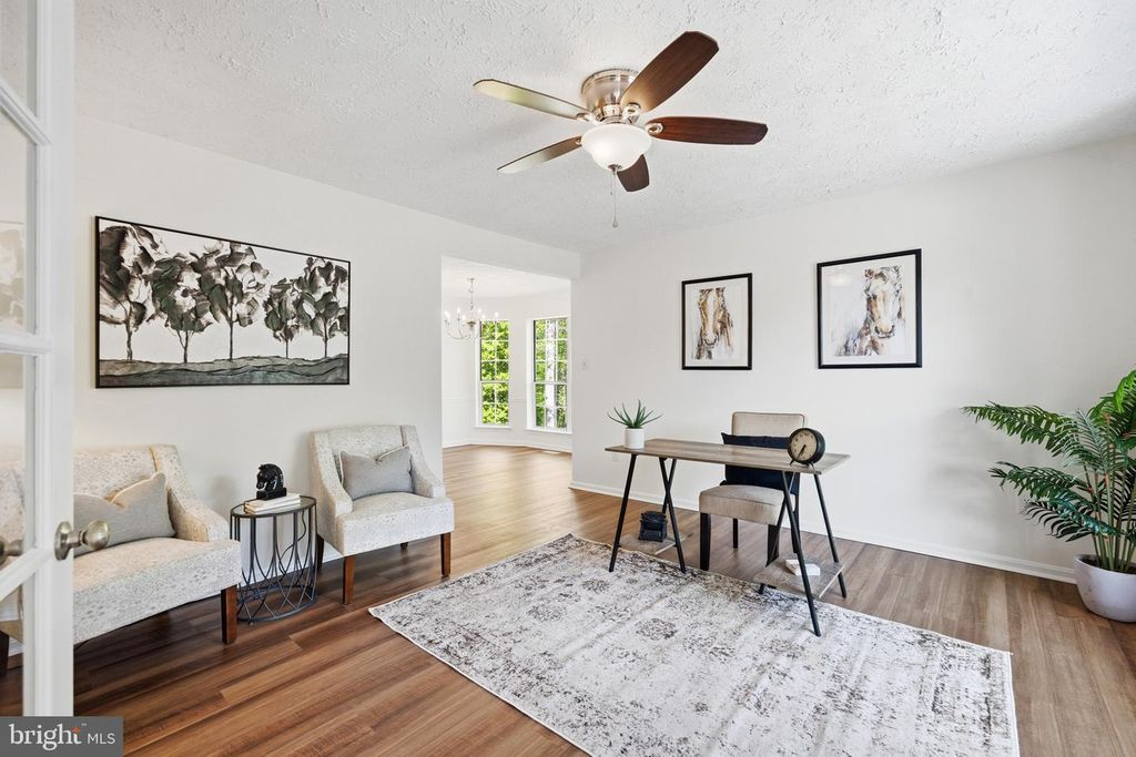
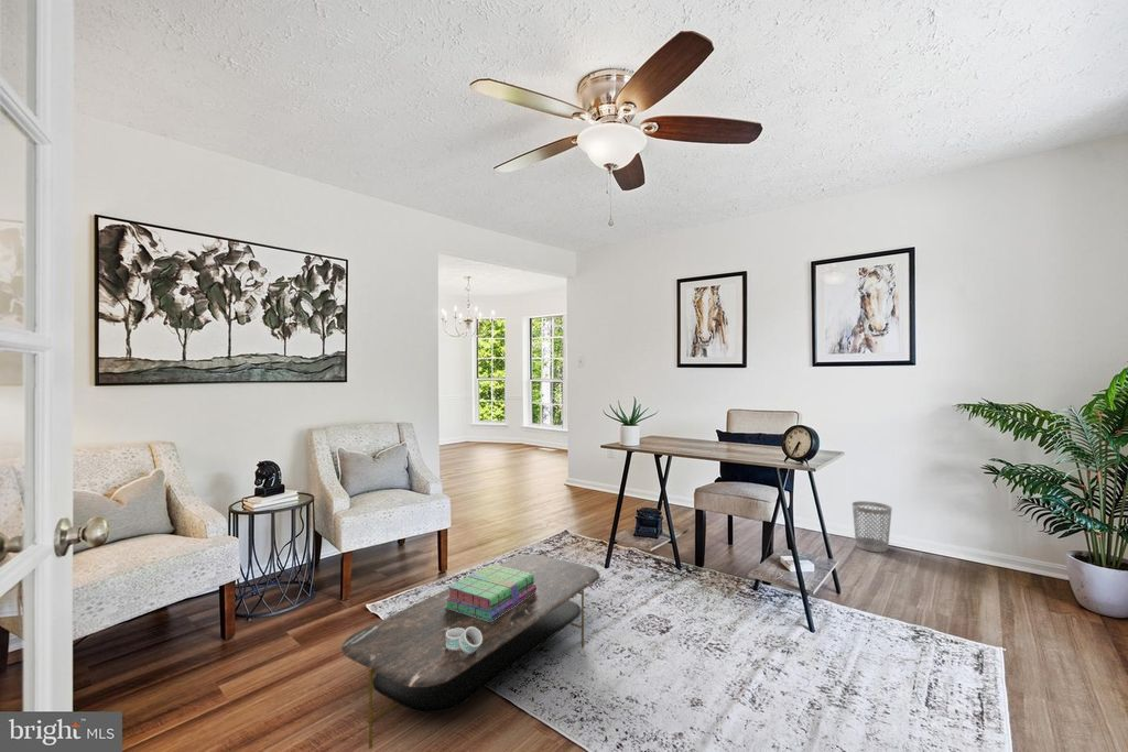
+ coffee table (489, 632)
+ napkin ring (463, 636)
+ wastebasket (871, 526)
+ stack of books (491, 589)
